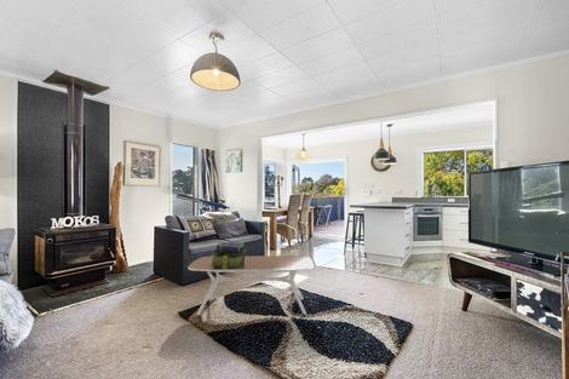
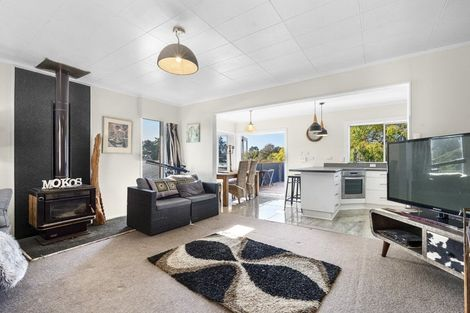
- coffee table (253, 280)
- stack of books (229, 253)
